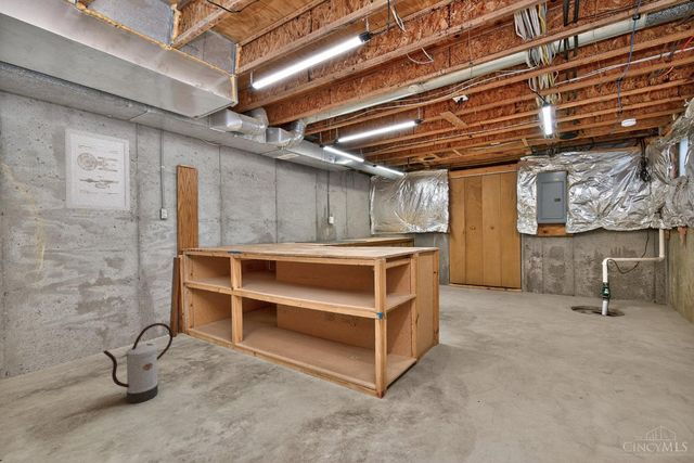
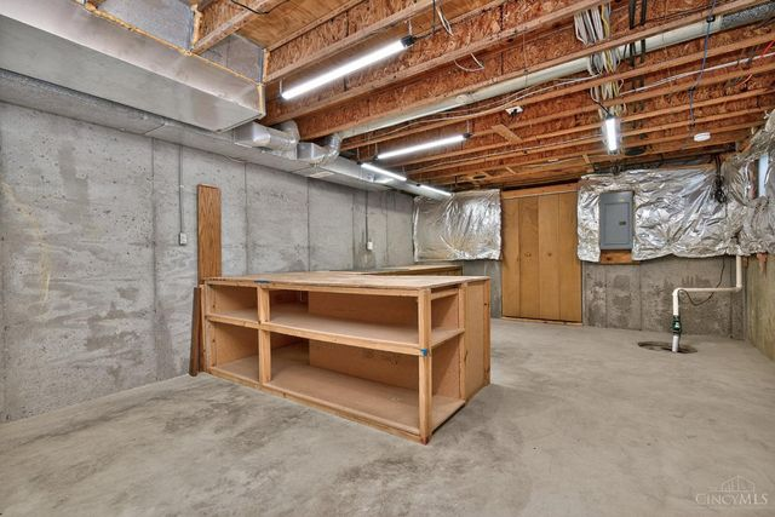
- wall art (99, 171)
- watering can (141, 361)
